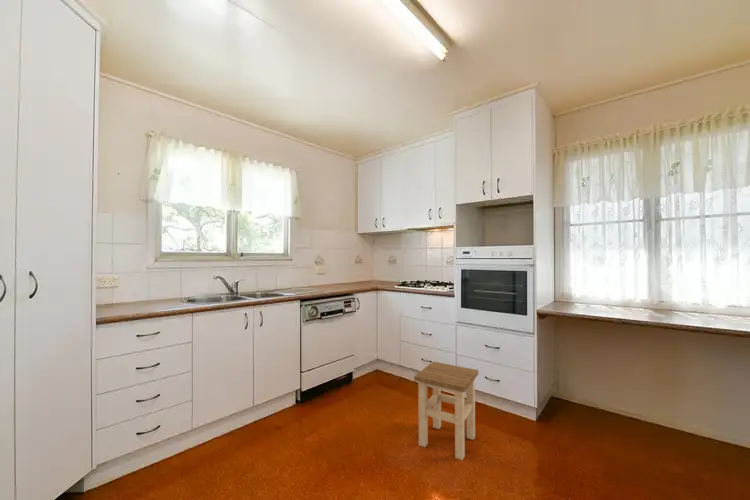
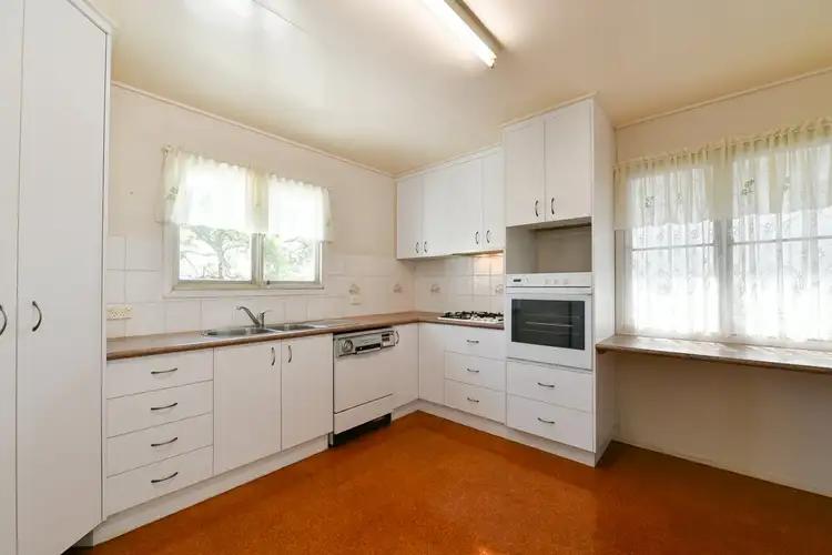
- stool (447, 402)
